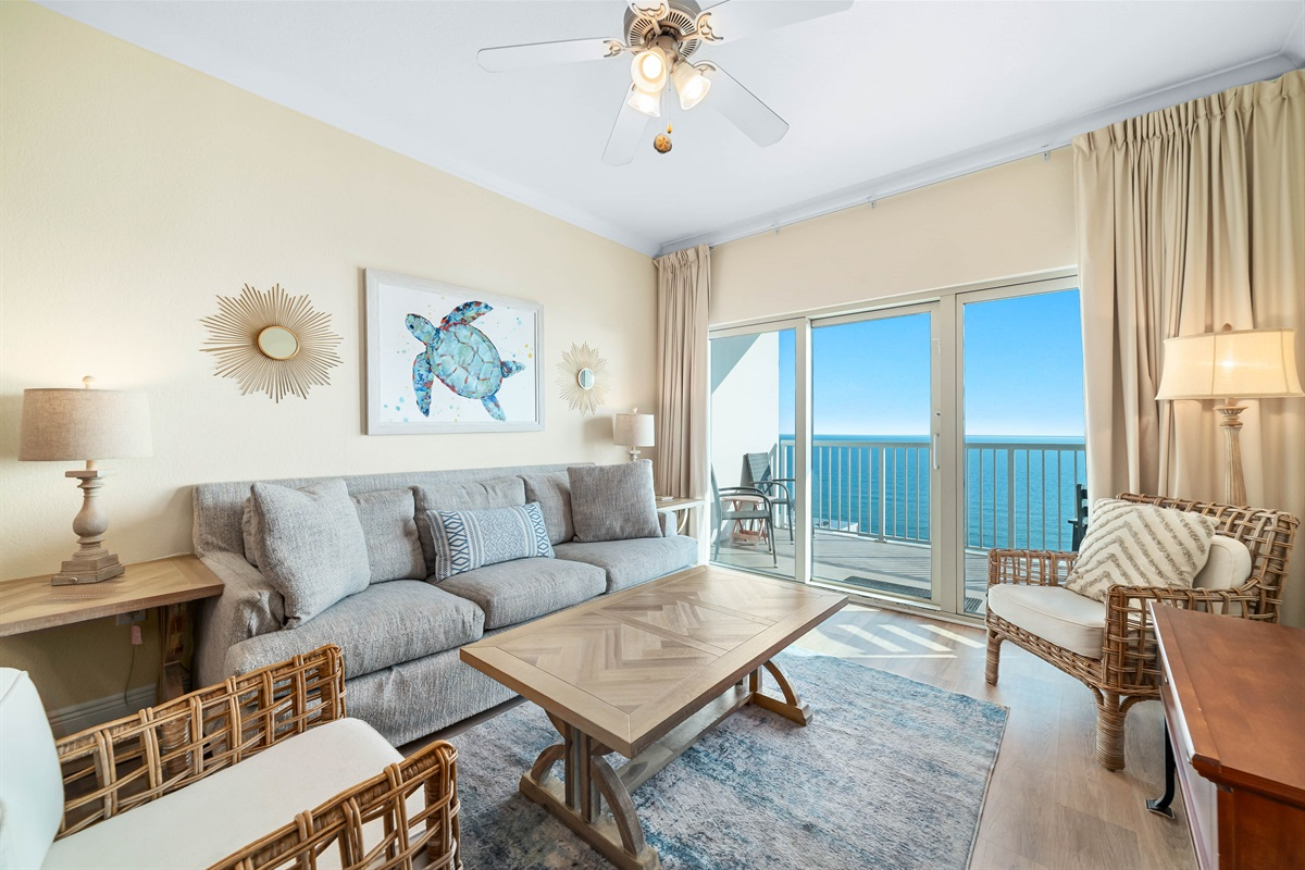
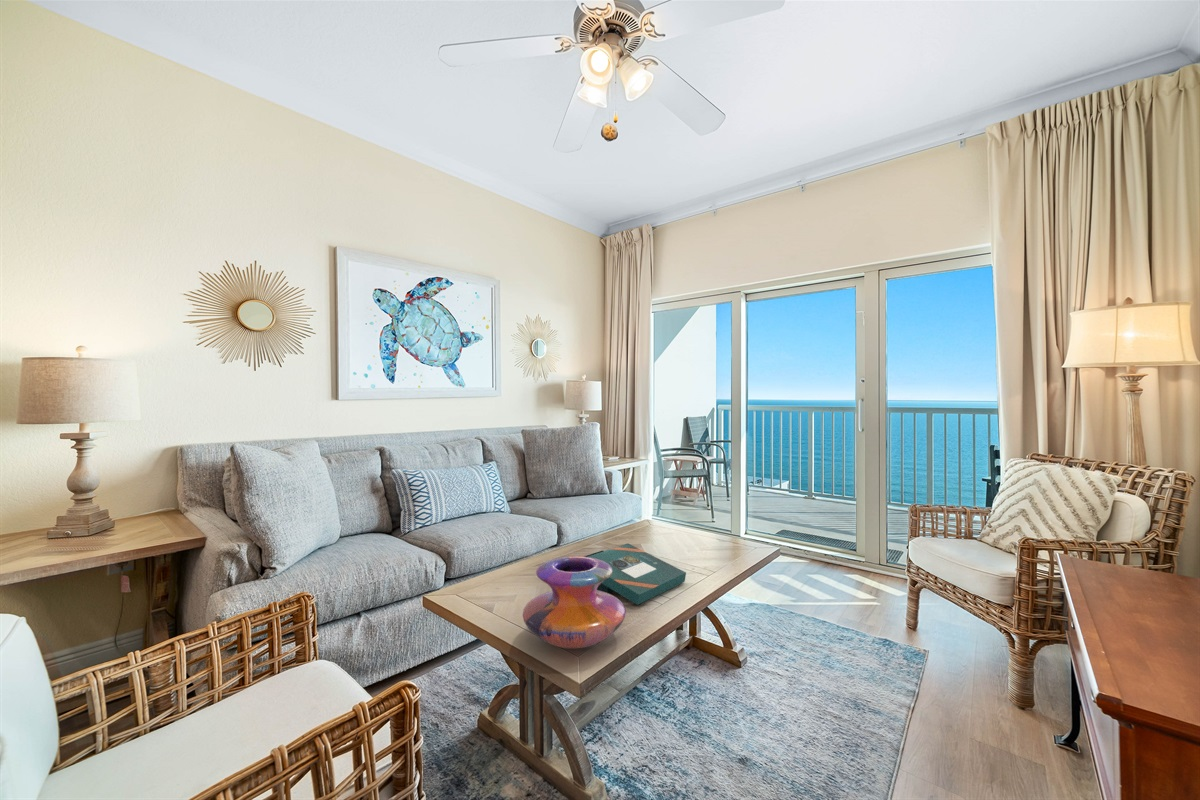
+ board game (618, 566)
+ decorative vase (574, 601)
